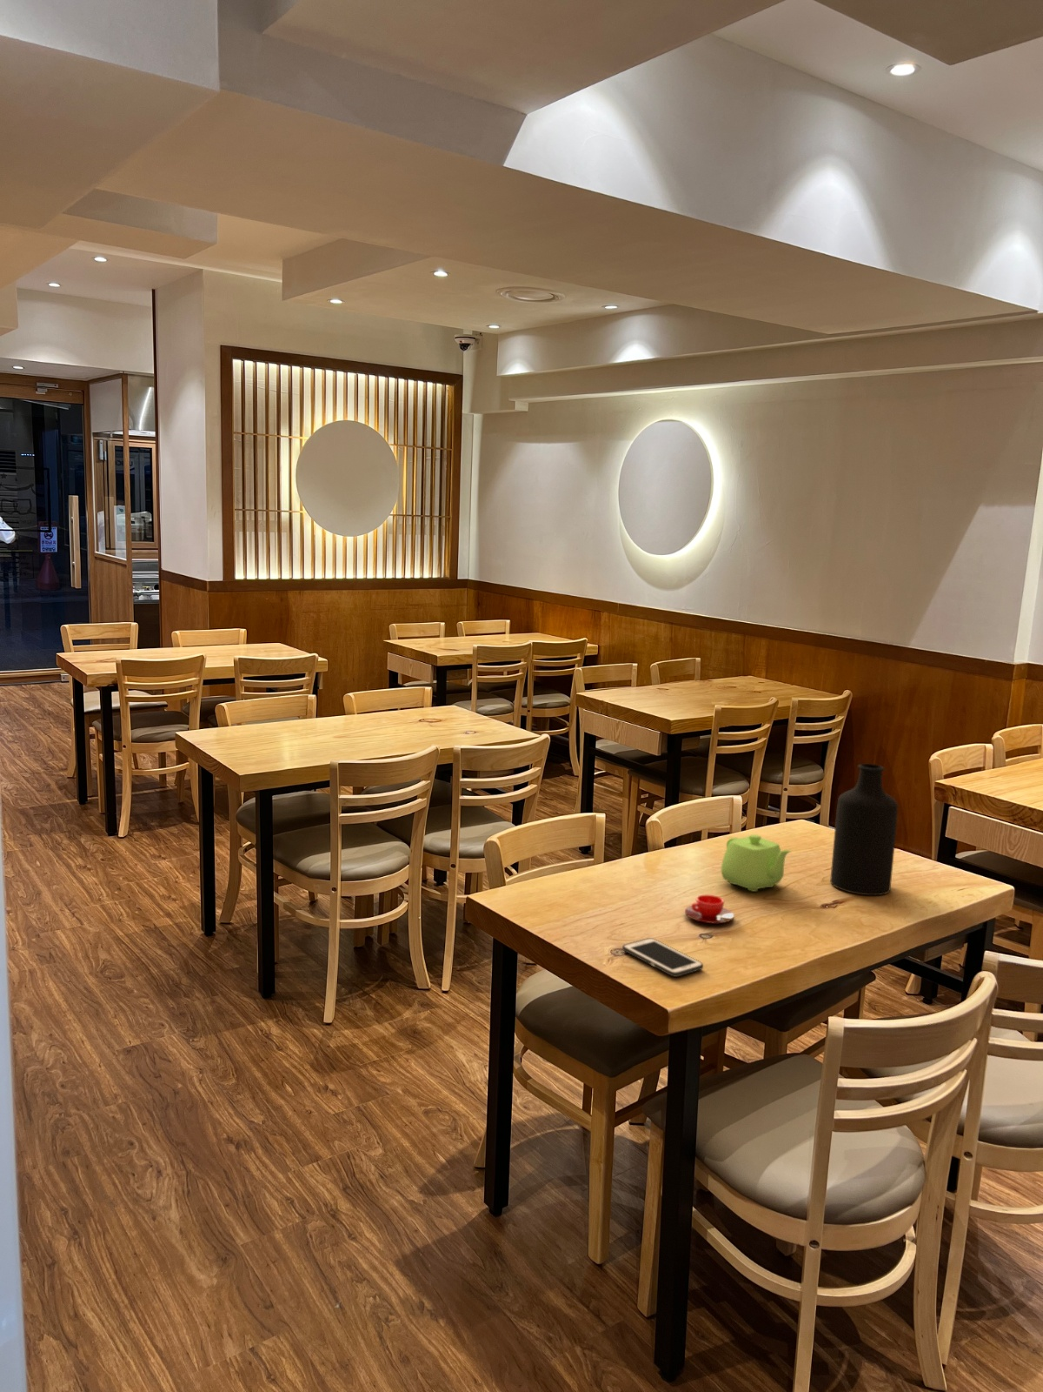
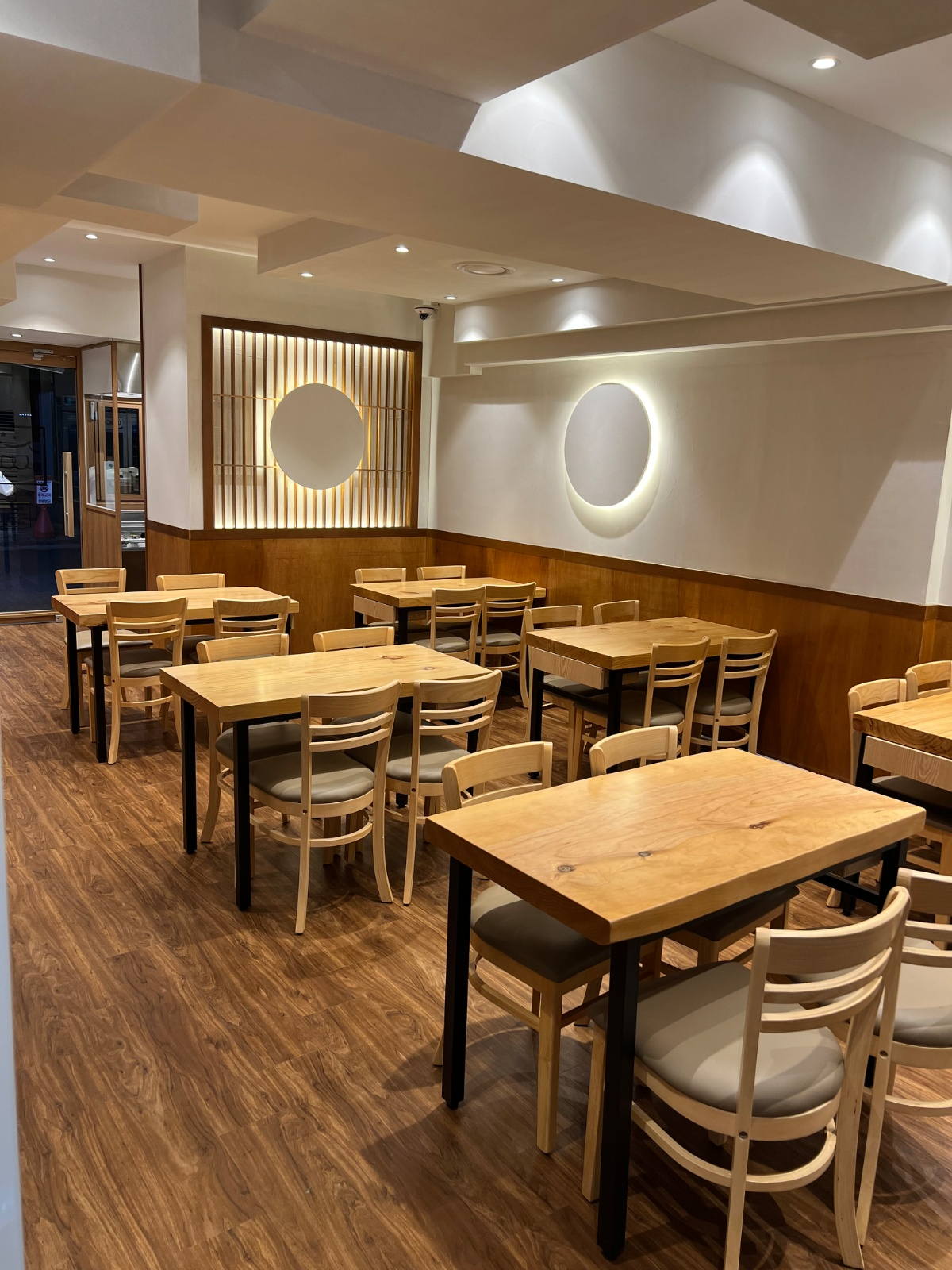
- cell phone (662, 956)
- bottle (864, 825)
- teapot (757, 862)
- teacup (709, 909)
